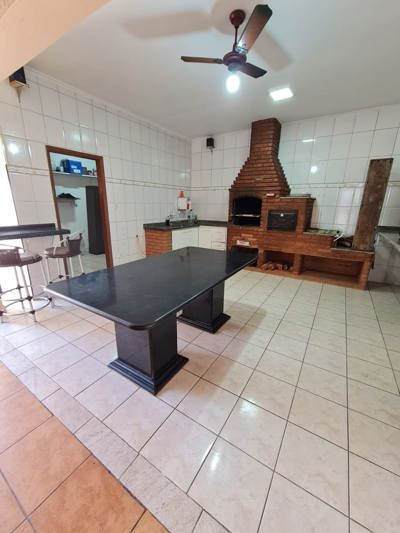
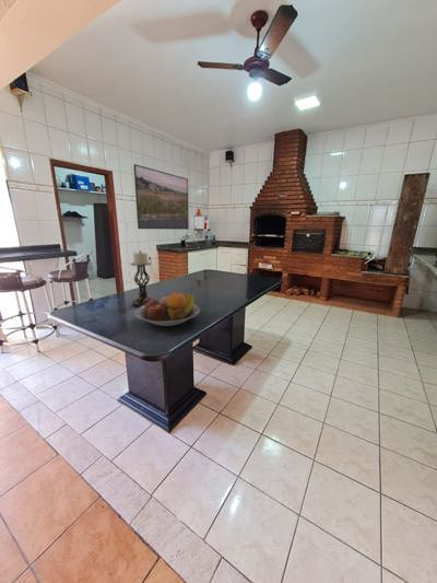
+ fruit bowl (168, 307)
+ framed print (165, 201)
+ candle holder (141, 278)
